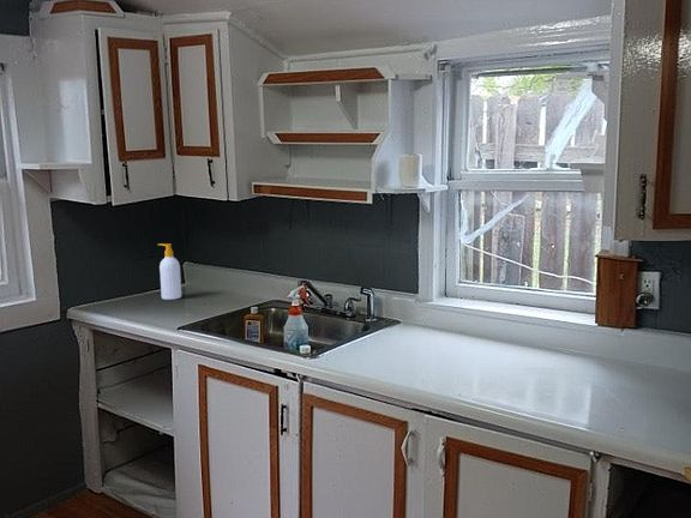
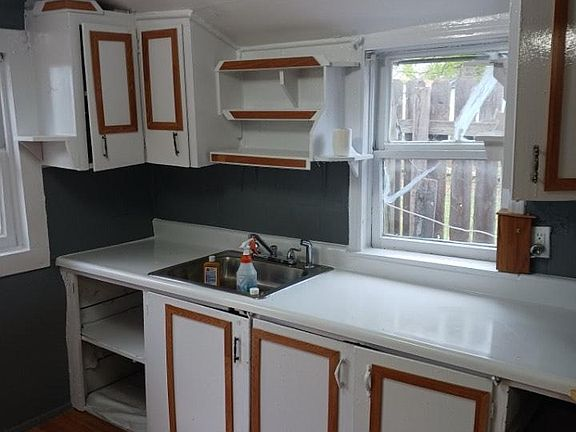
- soap bottle (169, 270)
